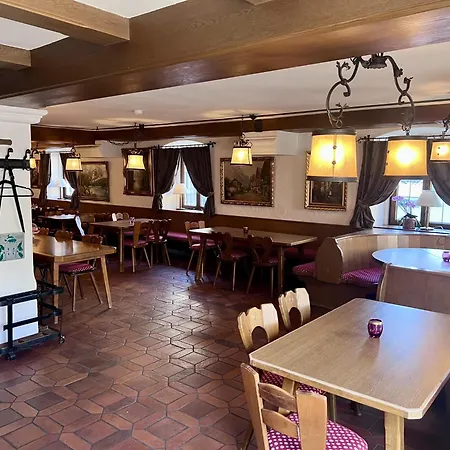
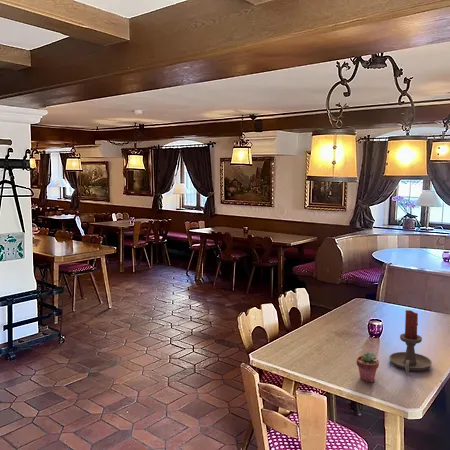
+ potted succulent (367, 365)
+ candle holder (410, 339)
